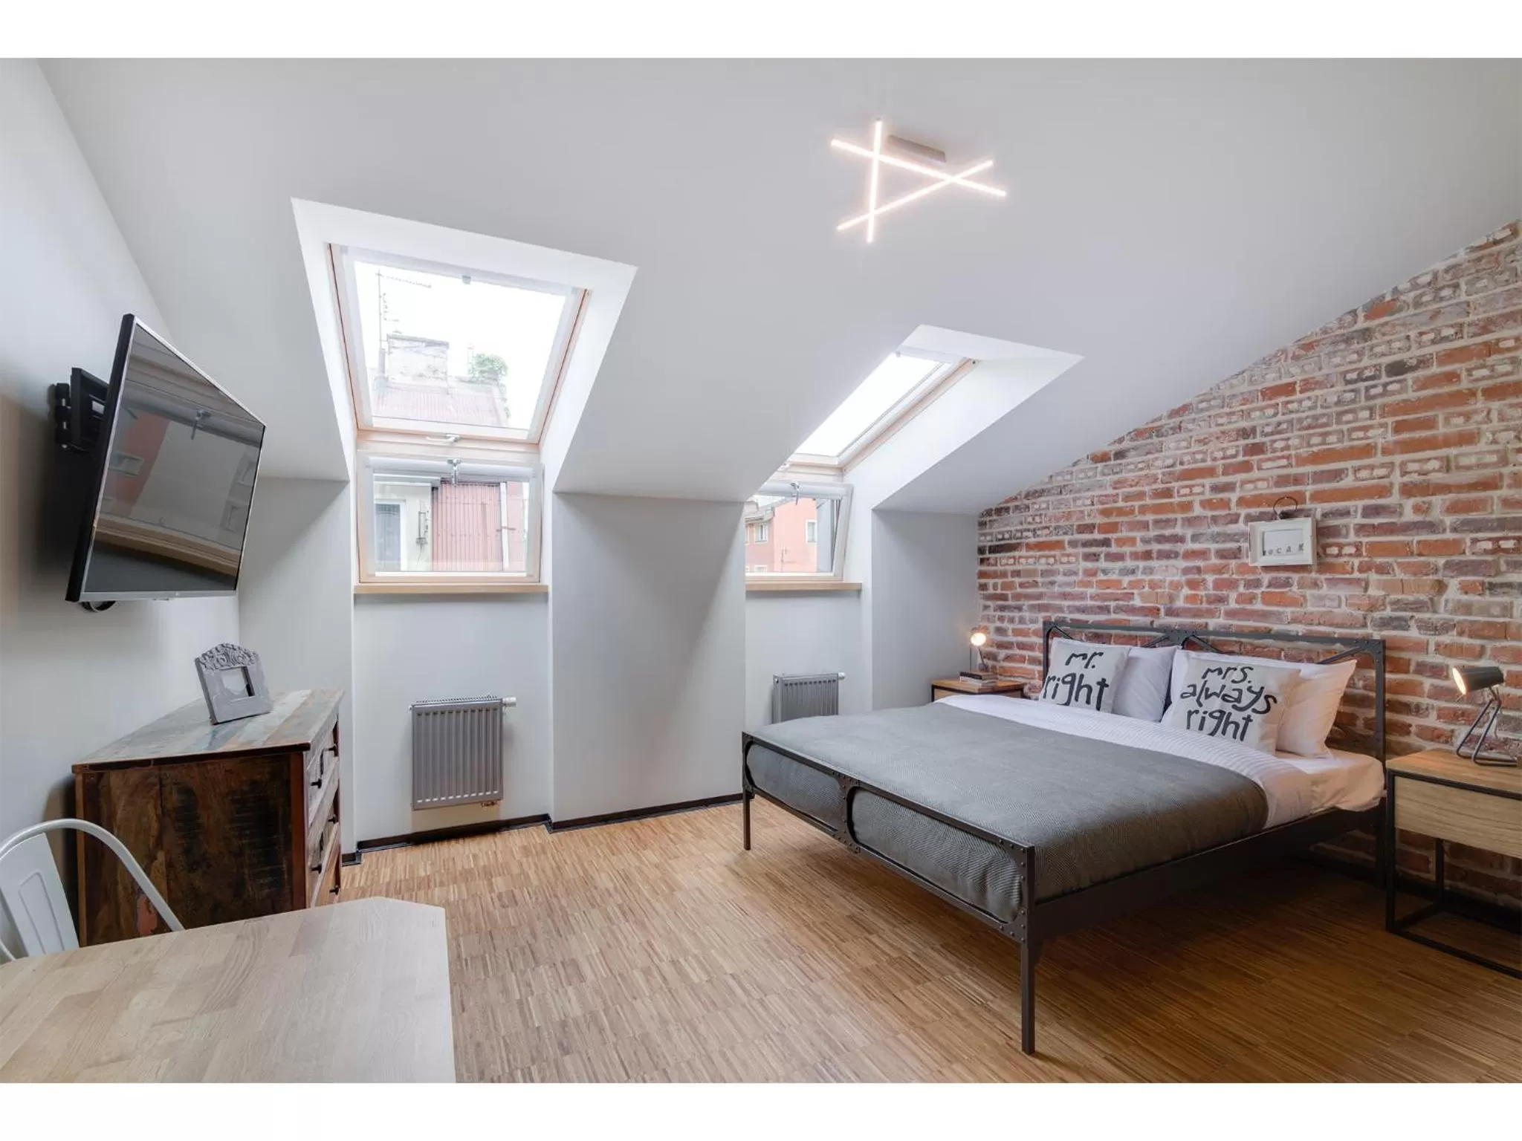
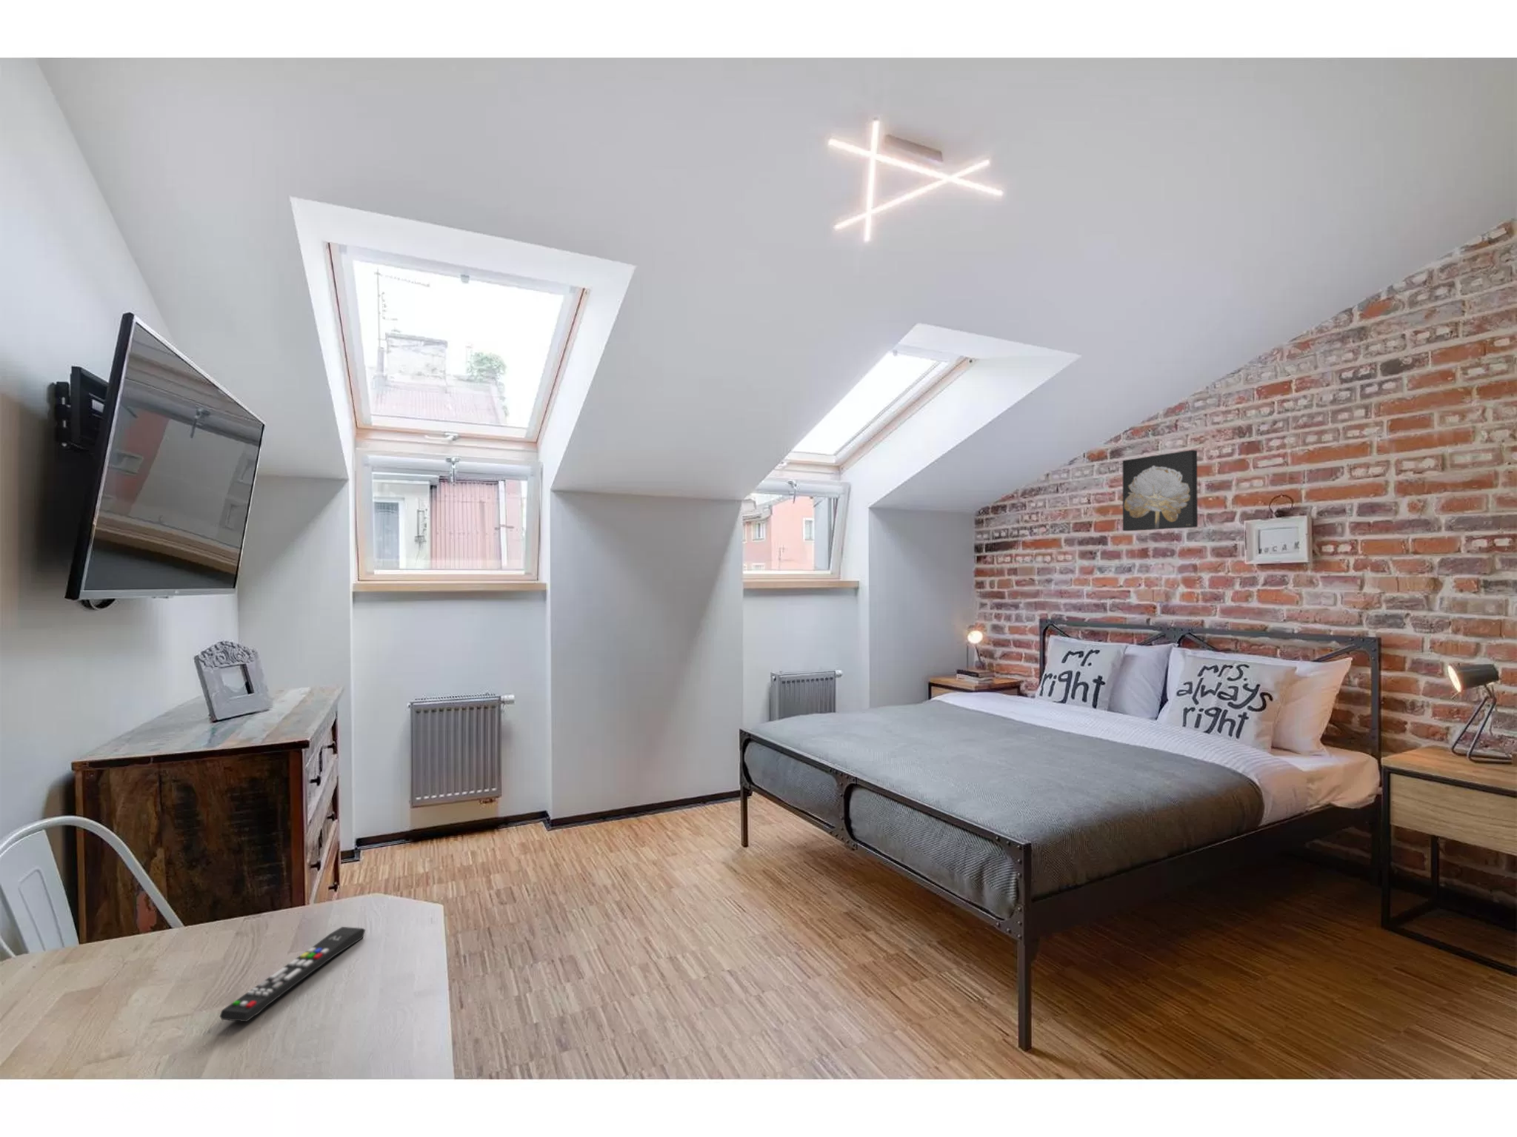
+ wall art (1159, 492)
+ remote control (300, 969)
